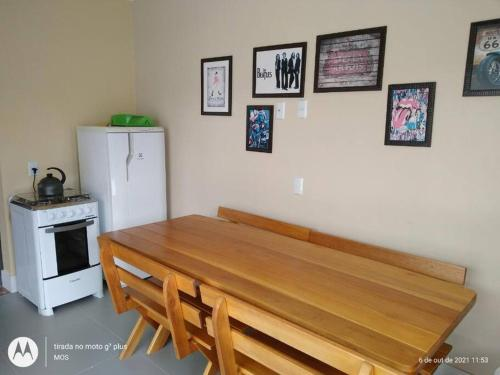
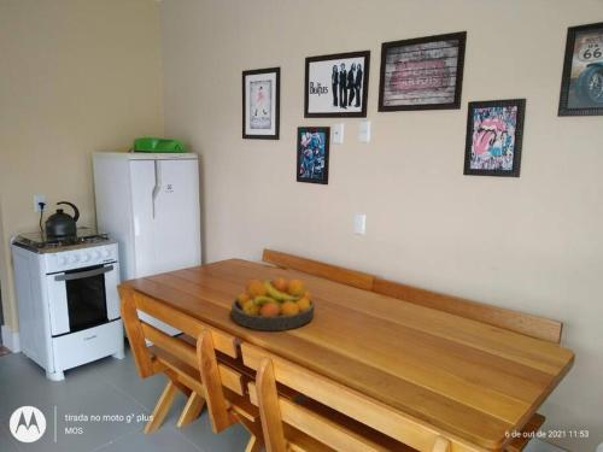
+ fruit bowl (273, 297)
